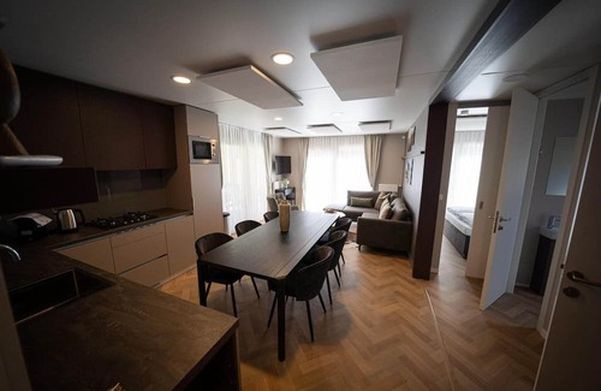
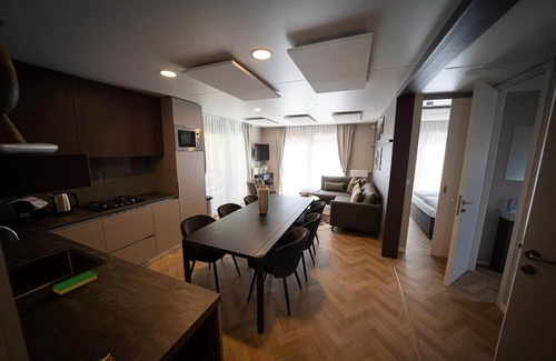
+ dish sponge (76, 281)
